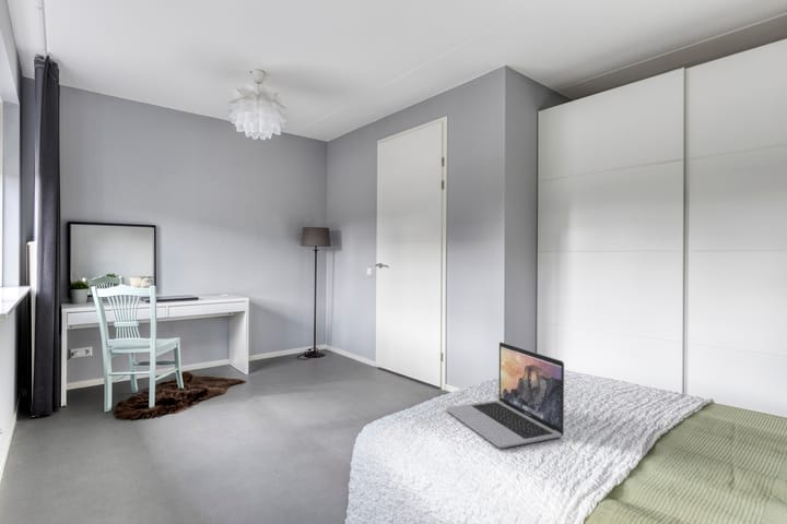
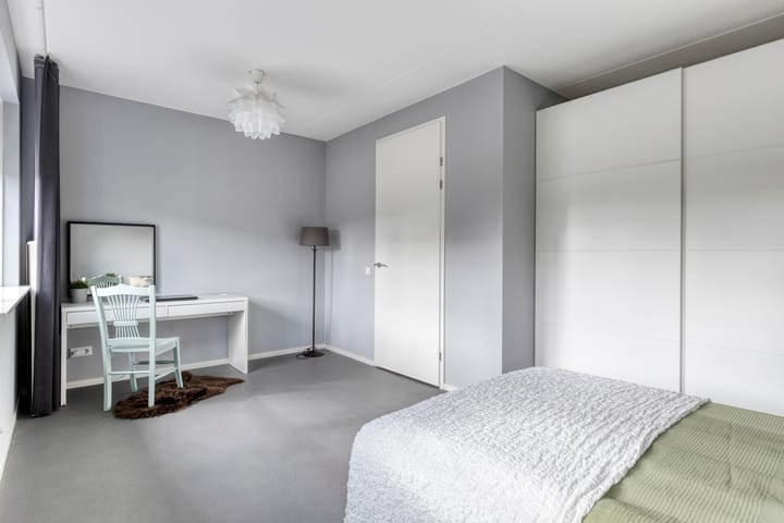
- laptop (500, 388)
